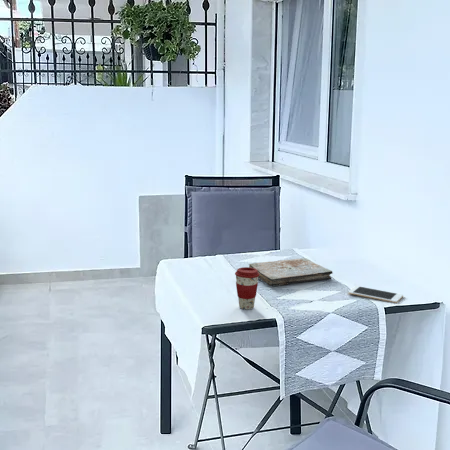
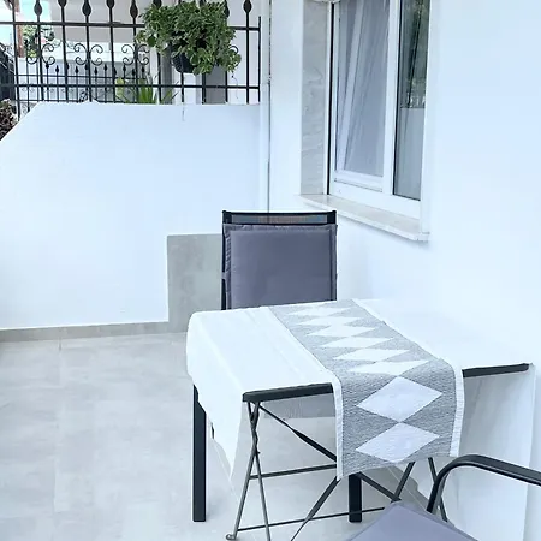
- cell phone (375, 294)
- coffee cup (246, 288)
- book (289, 271)
